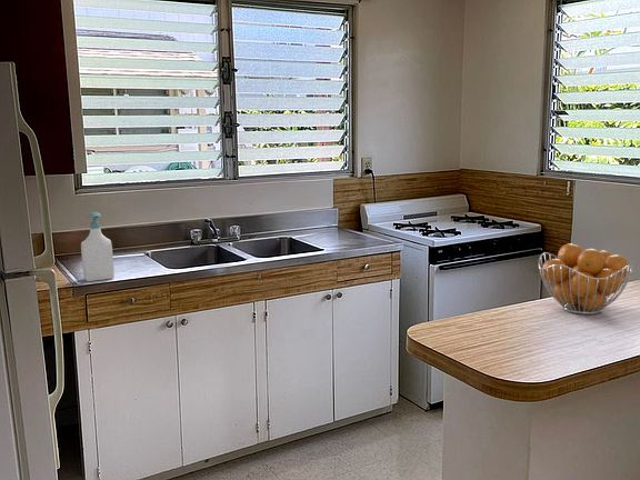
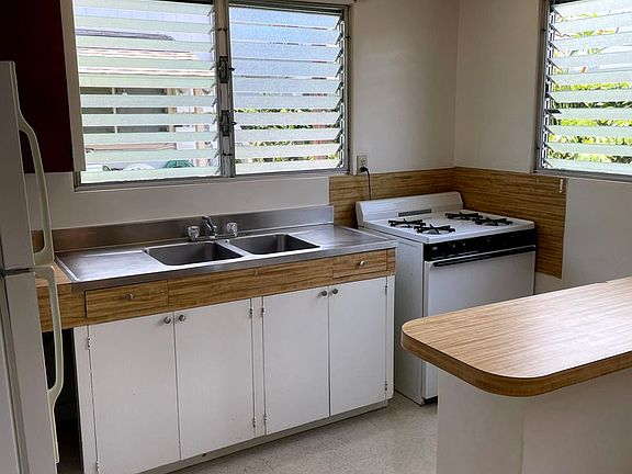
- soap bottle (97, 246)
- fruit basket (583, 278)
